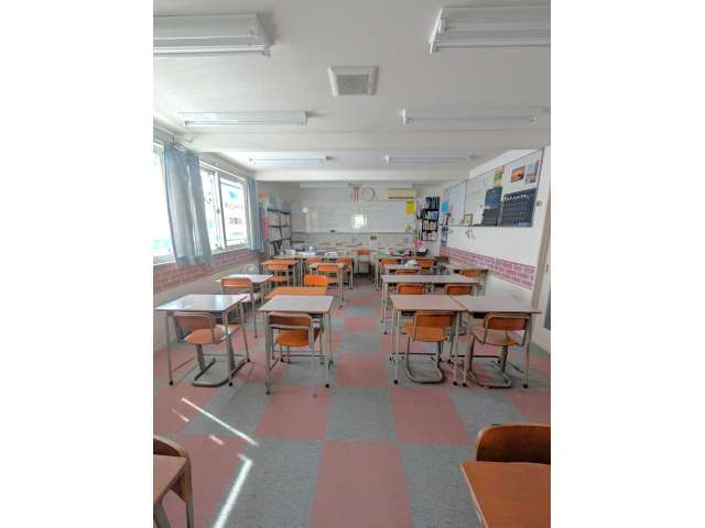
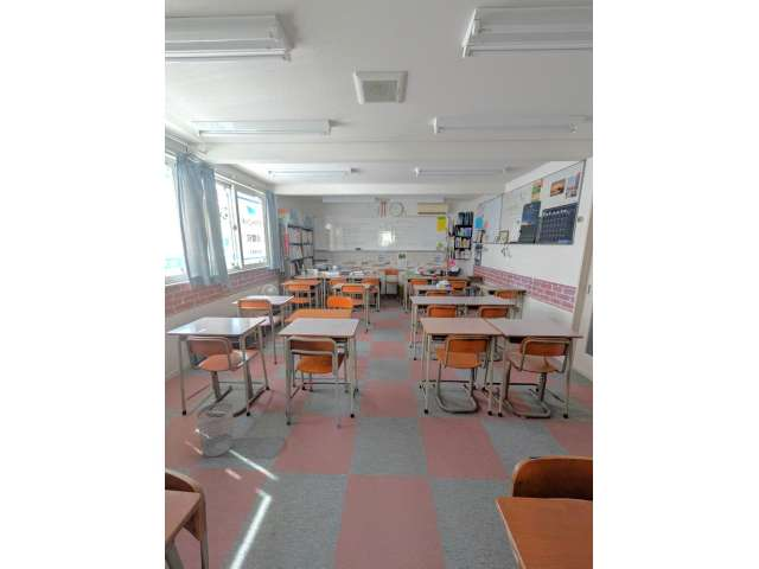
+ wastebasket (216, 429)
